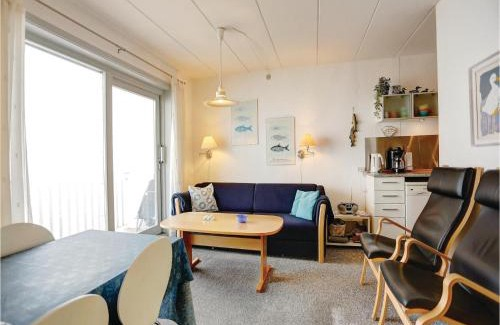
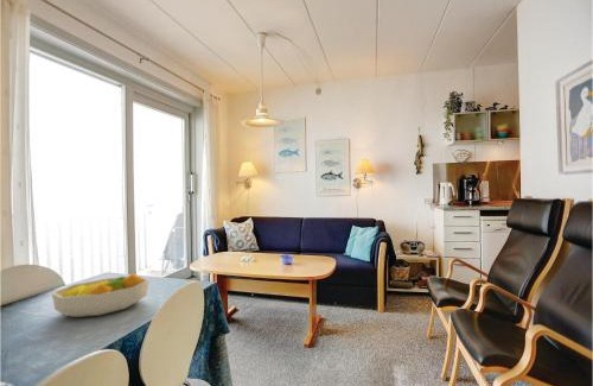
+ fruit bowl (103, 291)
